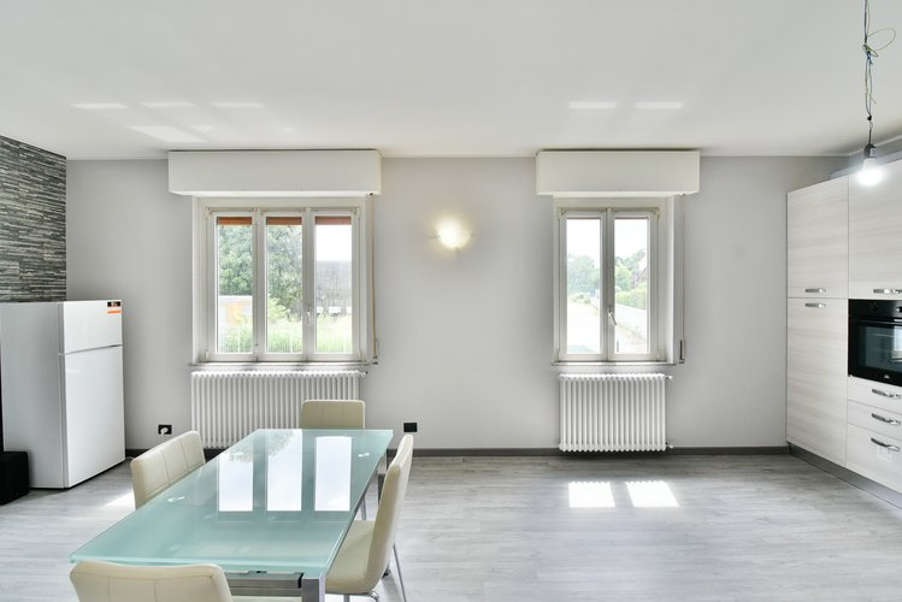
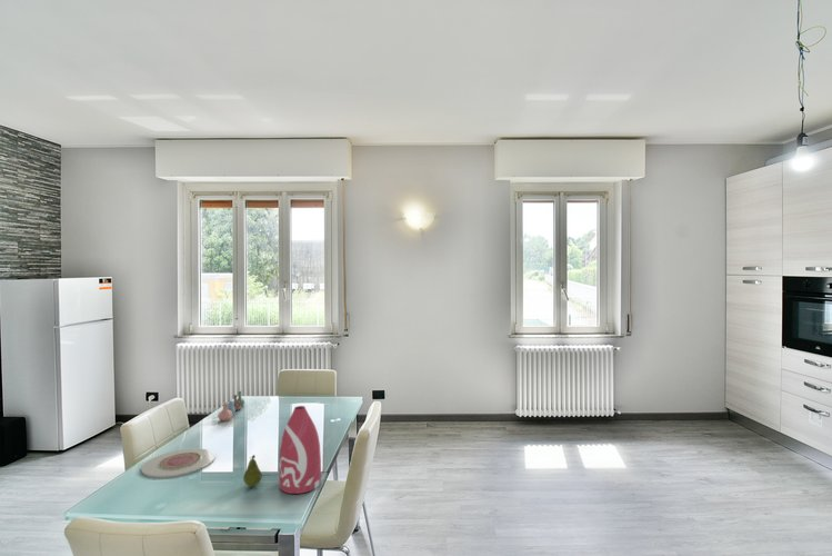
+ vase (232, 405)
+ plate (179, 461)
+ bottle (300, 446)
+ fruit (252, 469)
